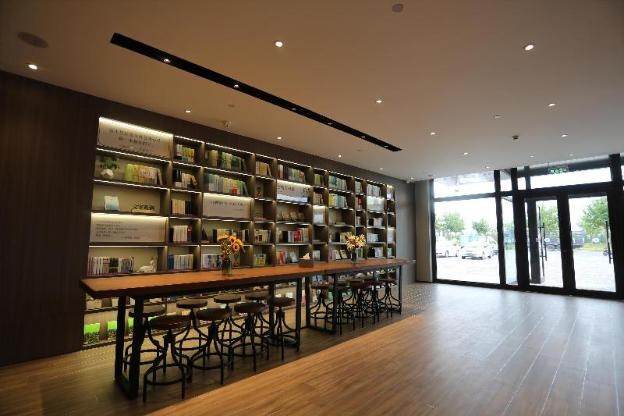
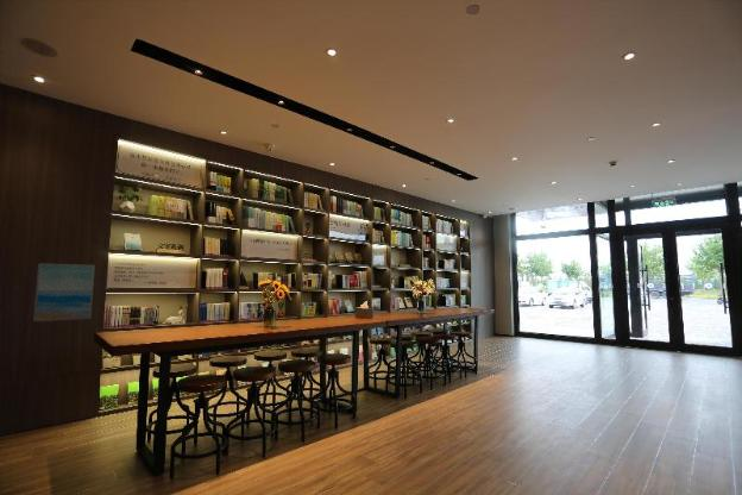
+ wall art (65, 292)
